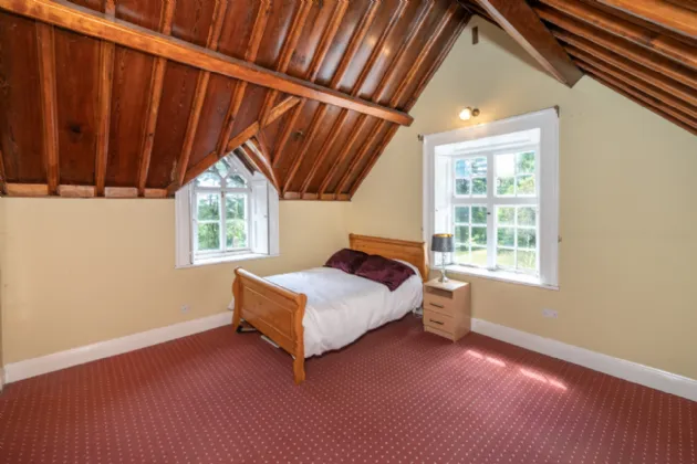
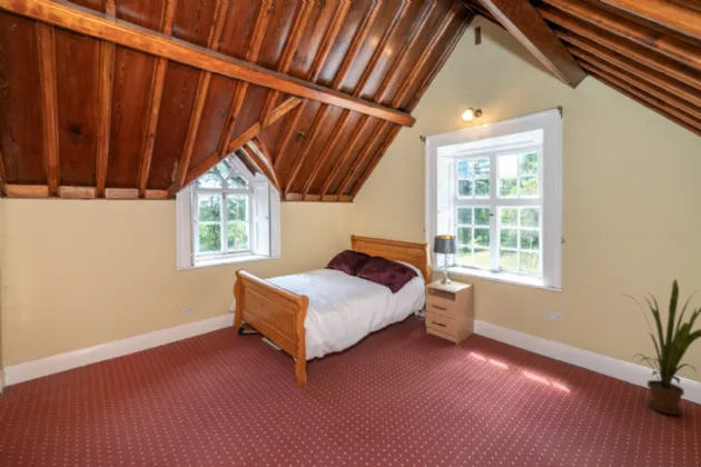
+ house plant (663, 344)
